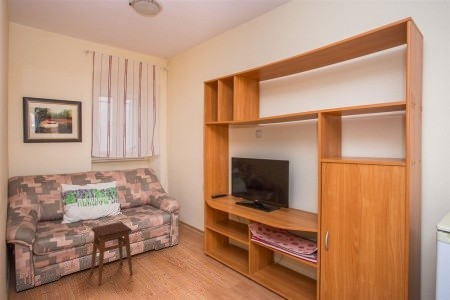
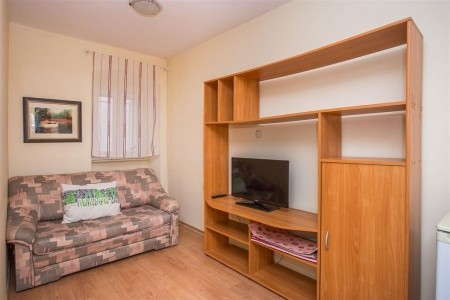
- stool (111, 249)
